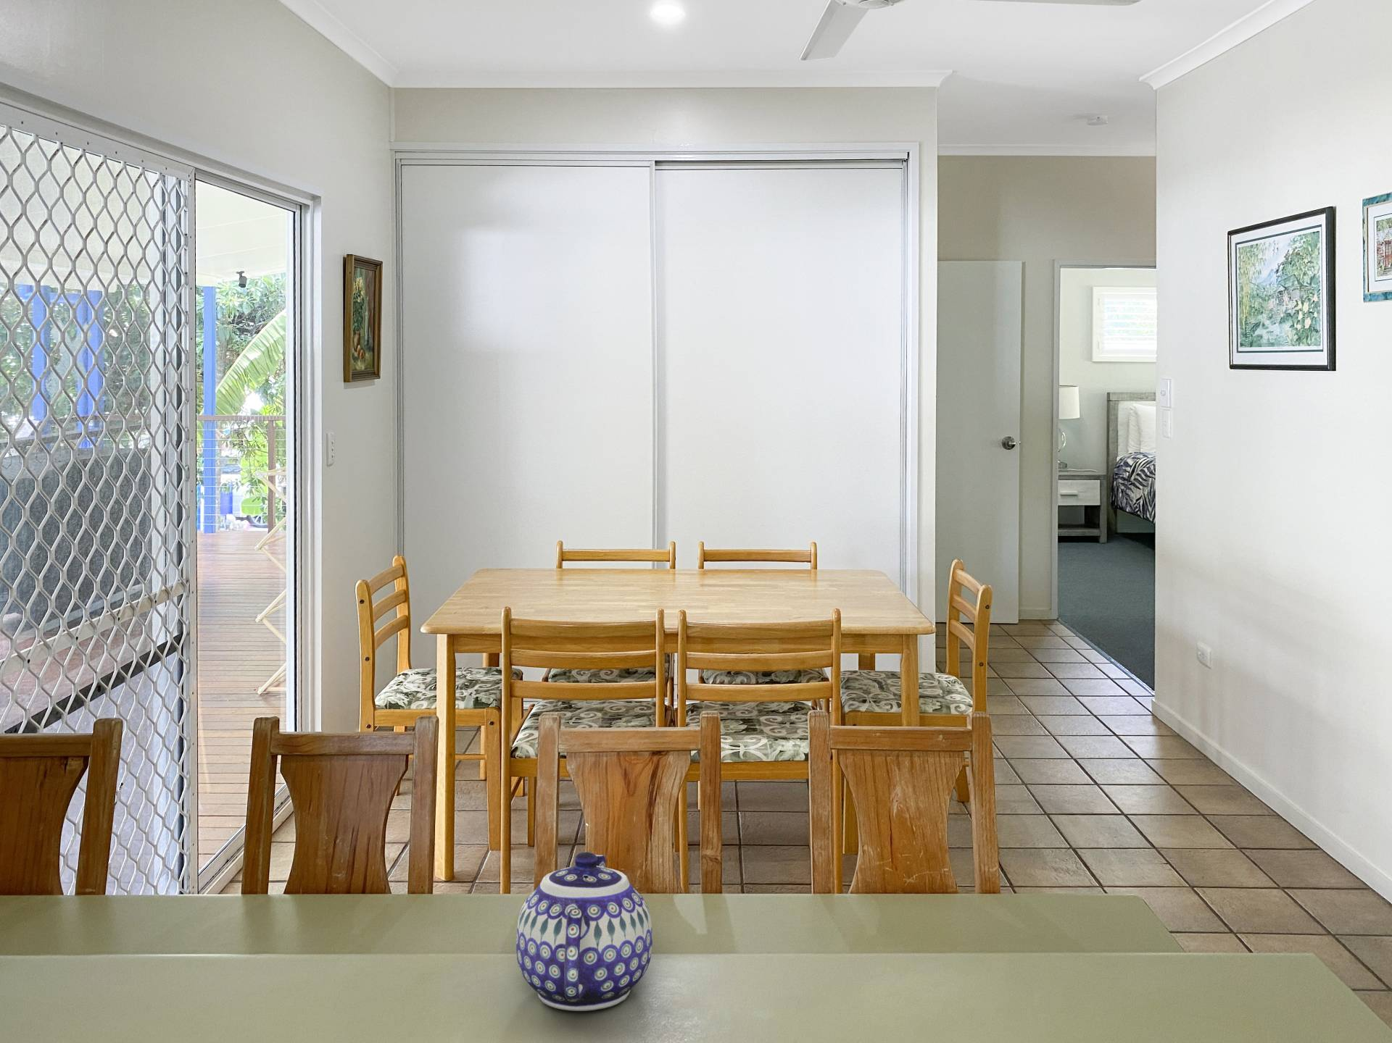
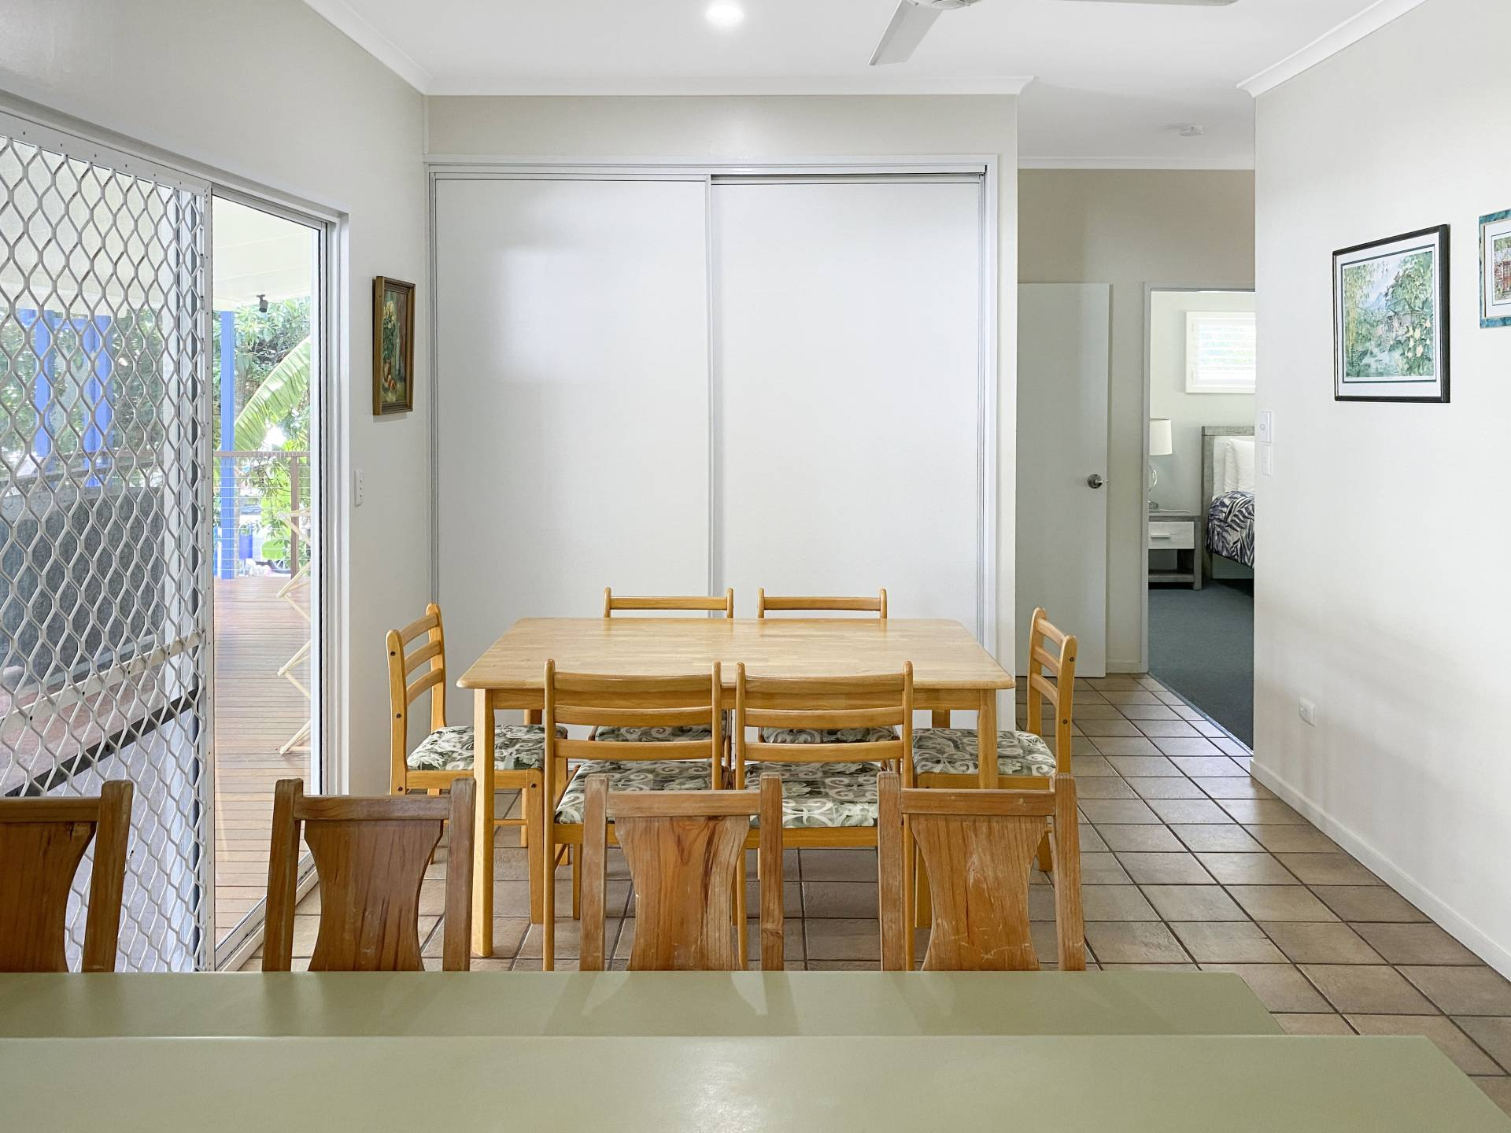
- teapot (584, 922)
